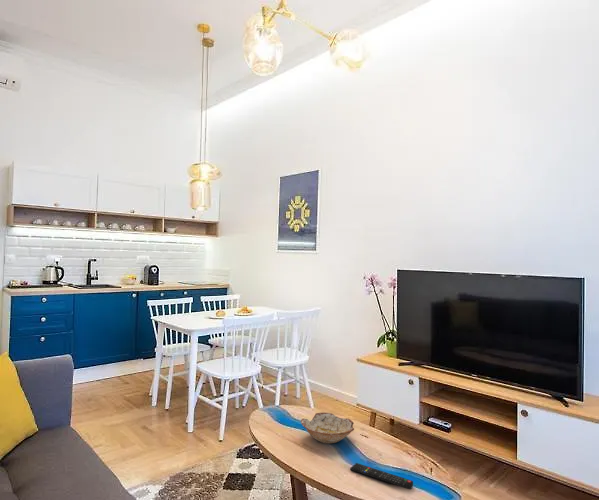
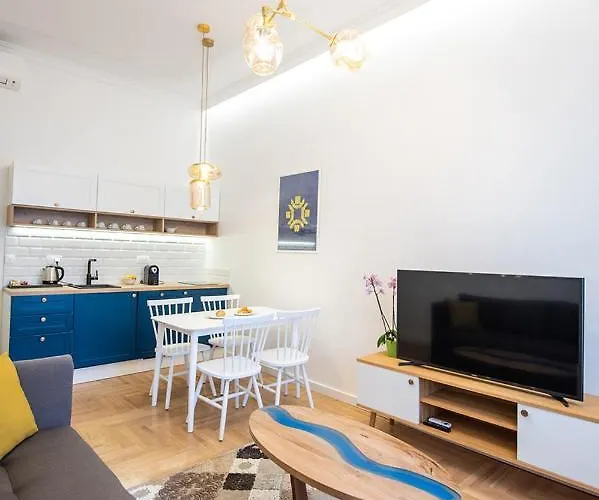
- bowl (328, 430)
- remote control (381, 476)
